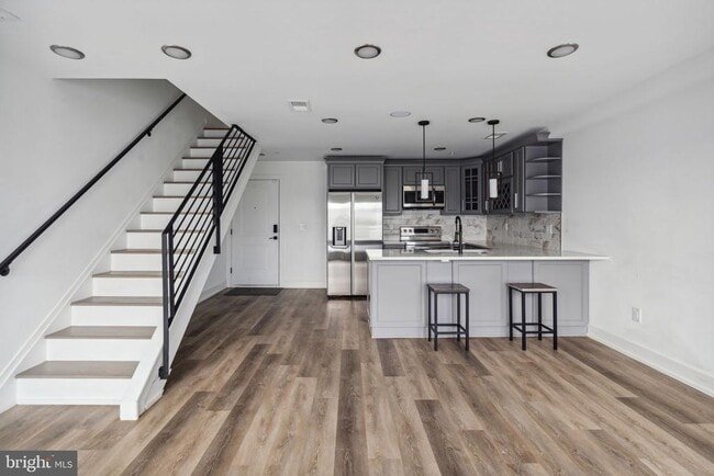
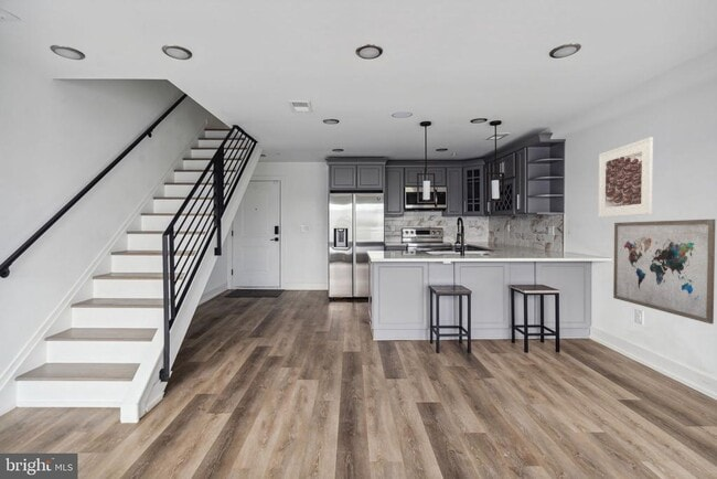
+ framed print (622, 181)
+ wall art (655, 265)
